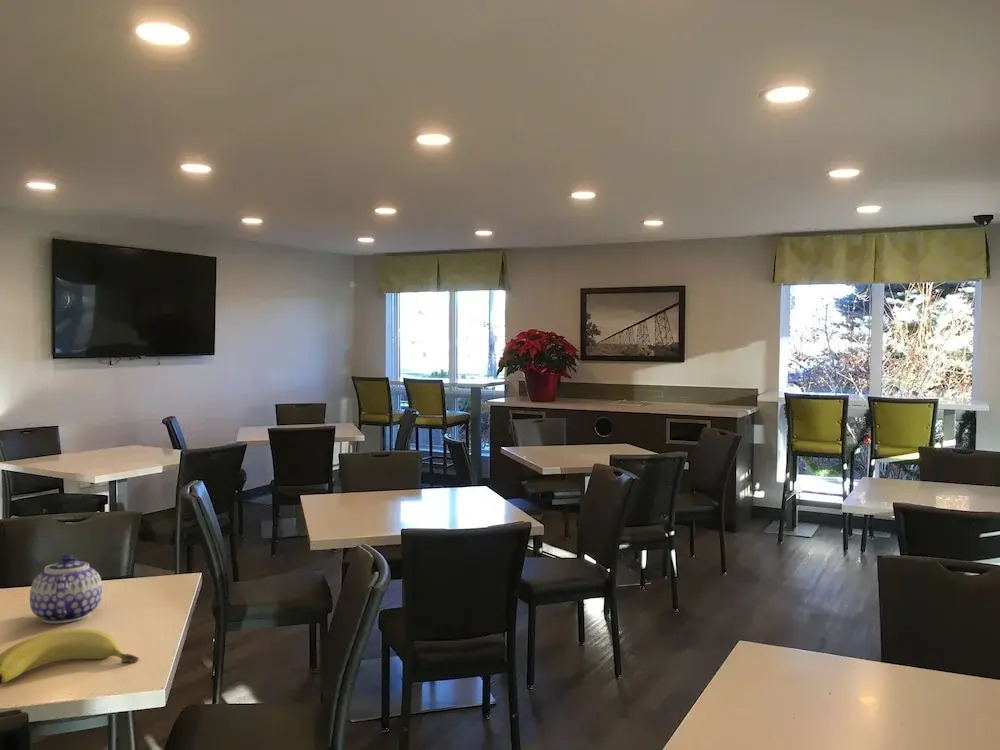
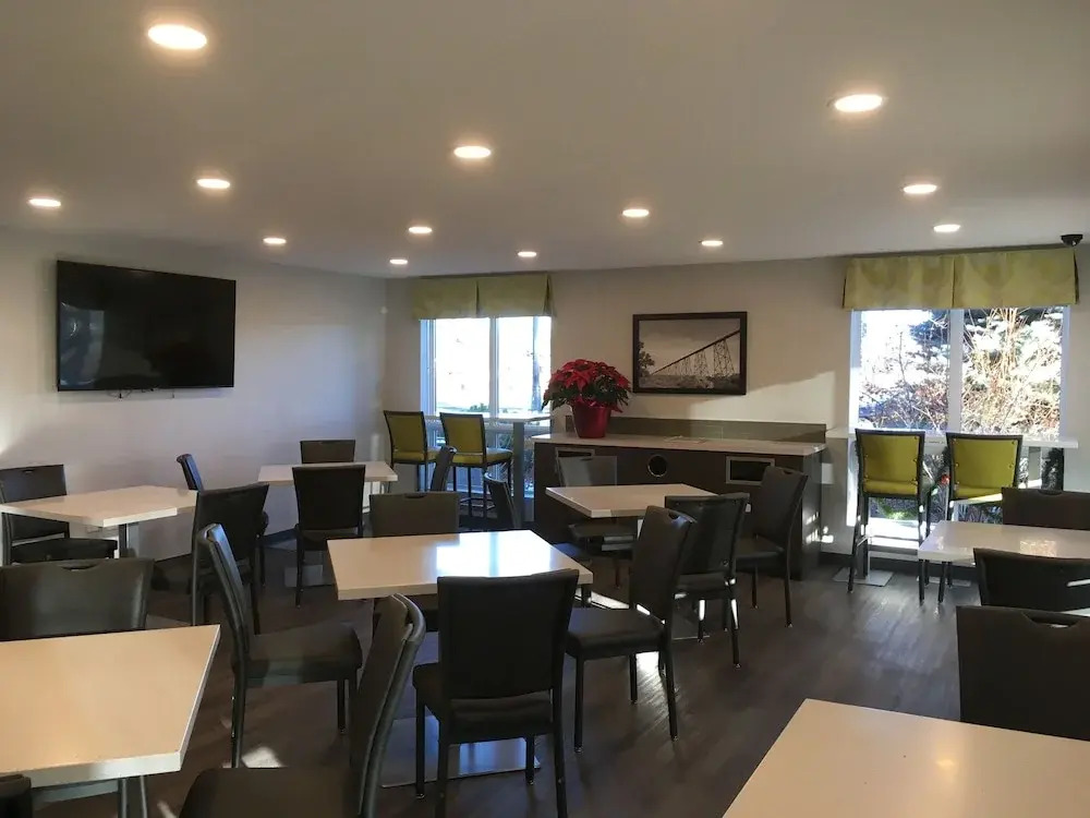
- banana (61, 656)
- teapot (66, 585)
